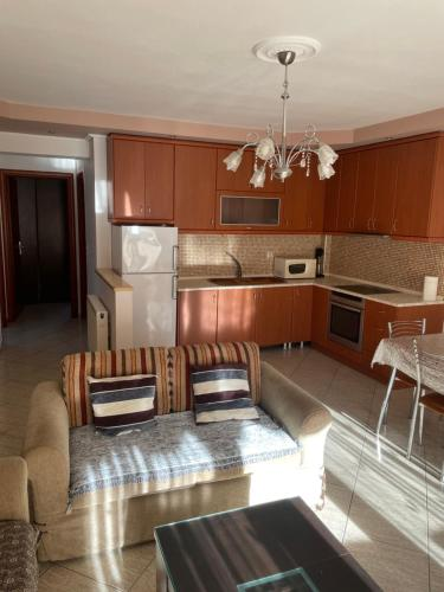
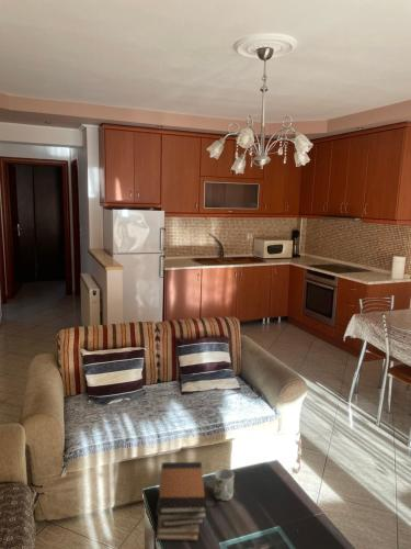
+ book stack (180, 497)
+ mug (224, 486)
